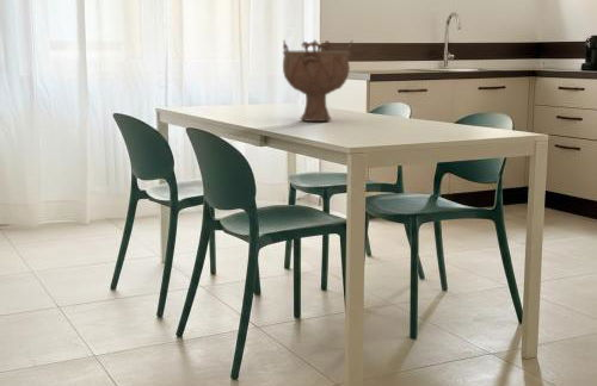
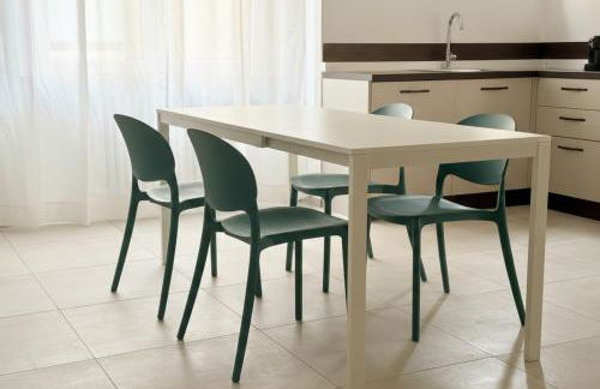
- decorative bowl (316, 80)
